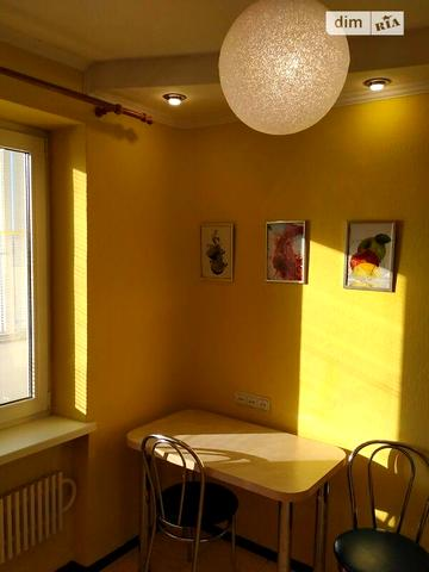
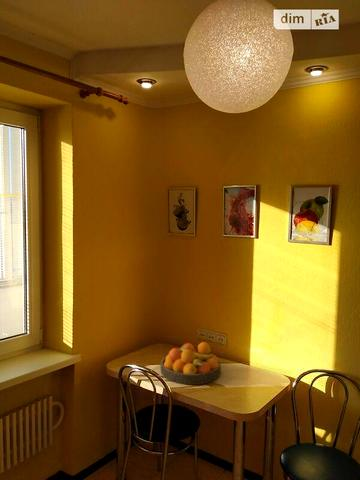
+ fruit bowl (190, 358)
